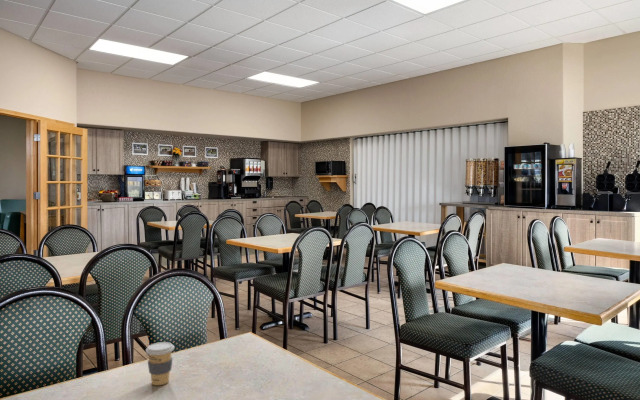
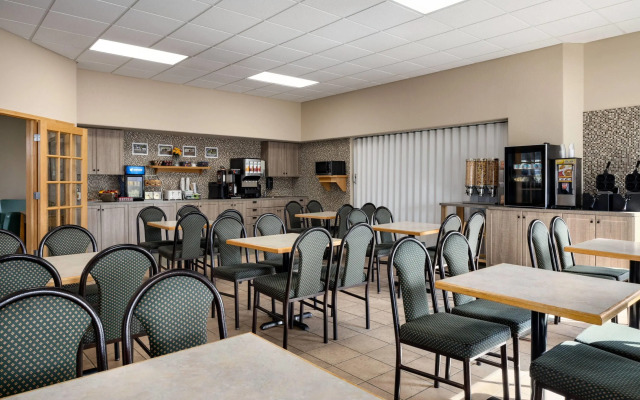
- coffee cup (160, 363)
